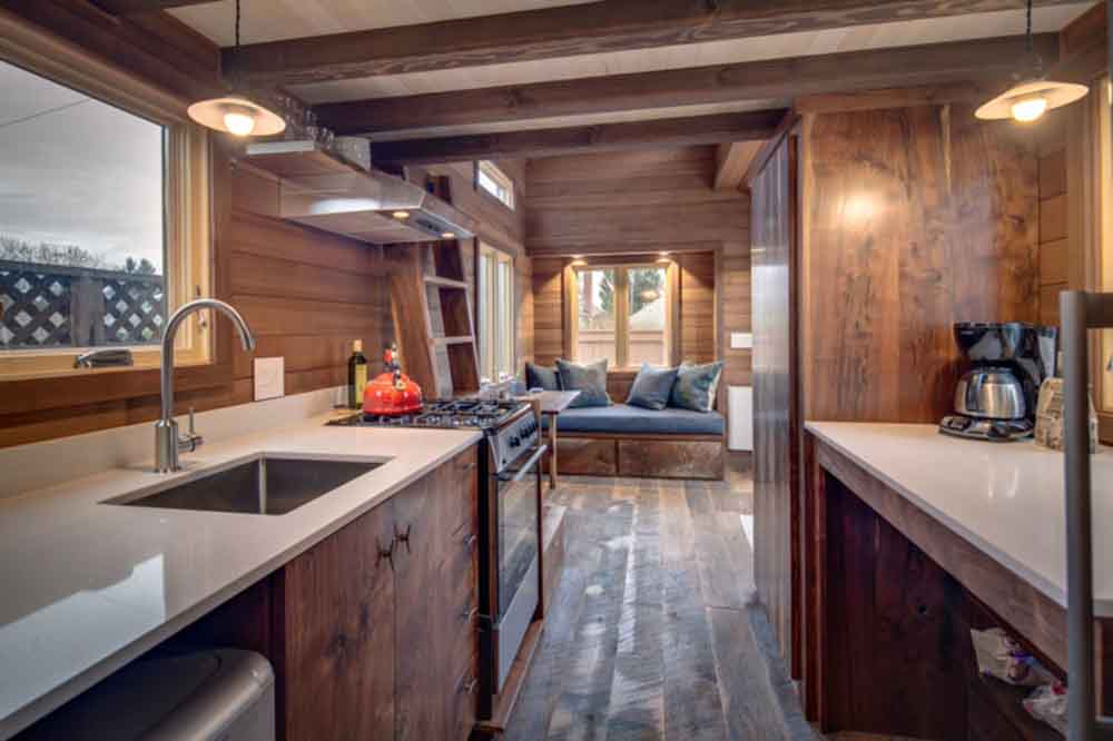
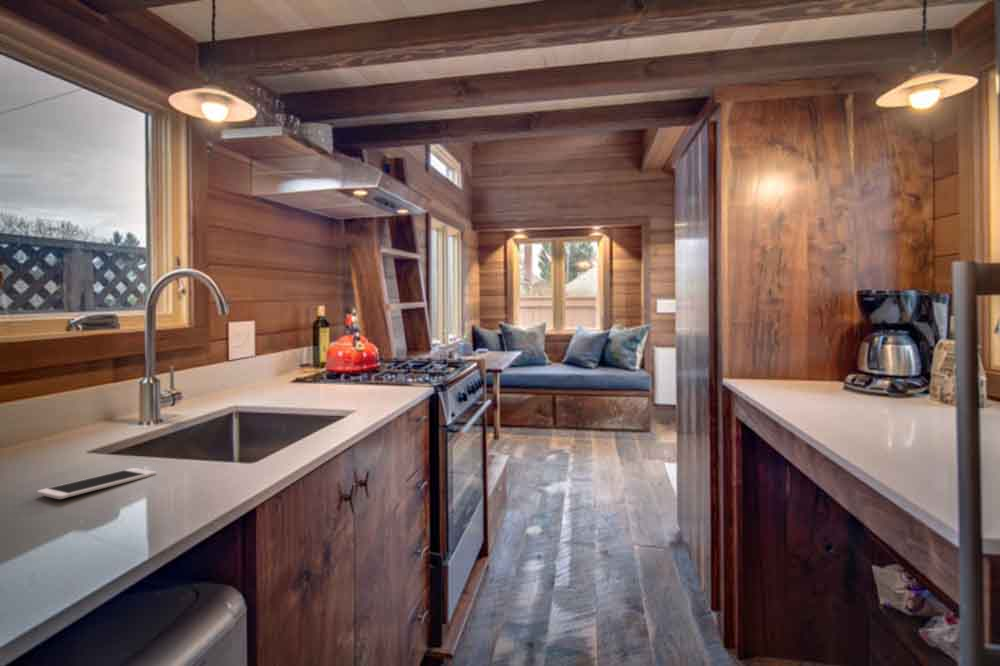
+ cell phone (100, 482)
